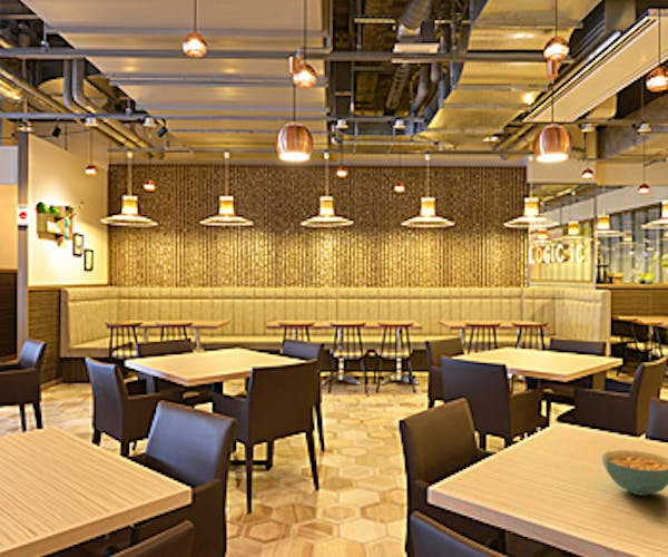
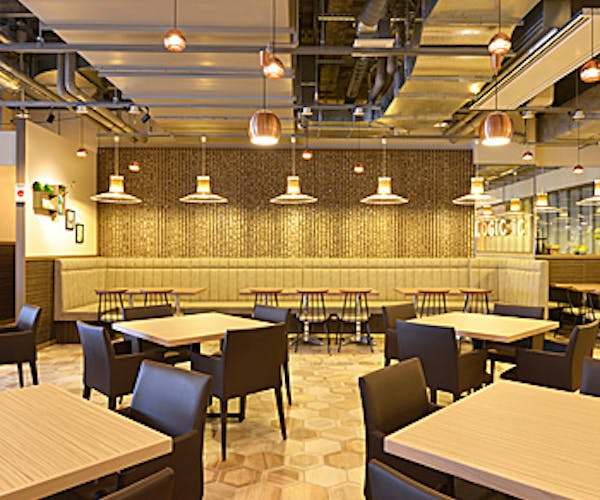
- cereal bowl (638, 476)
